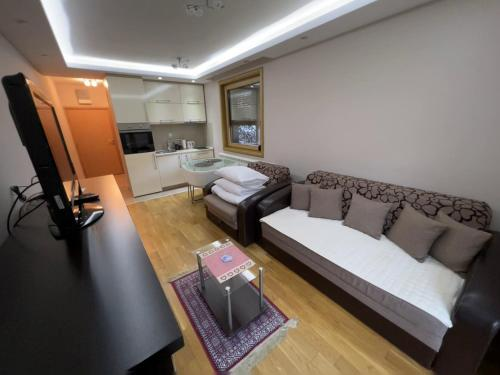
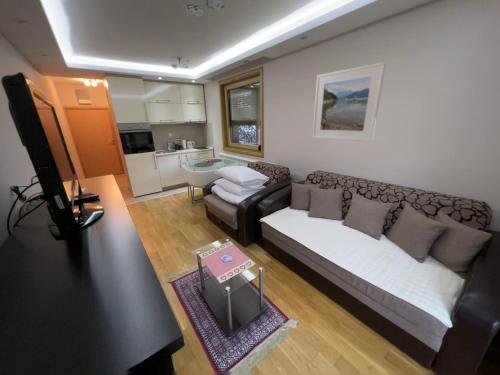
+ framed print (343, 106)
